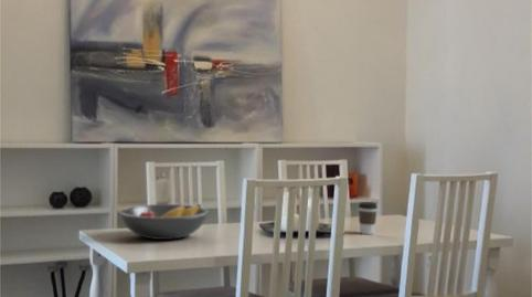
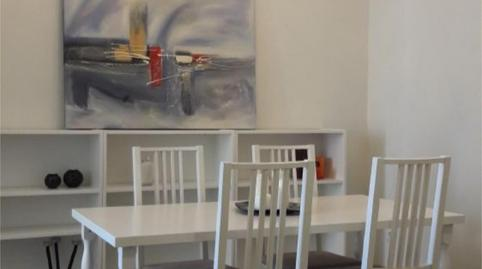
- fruit bowl (163, 220)
- coffee cup (366, 218)
